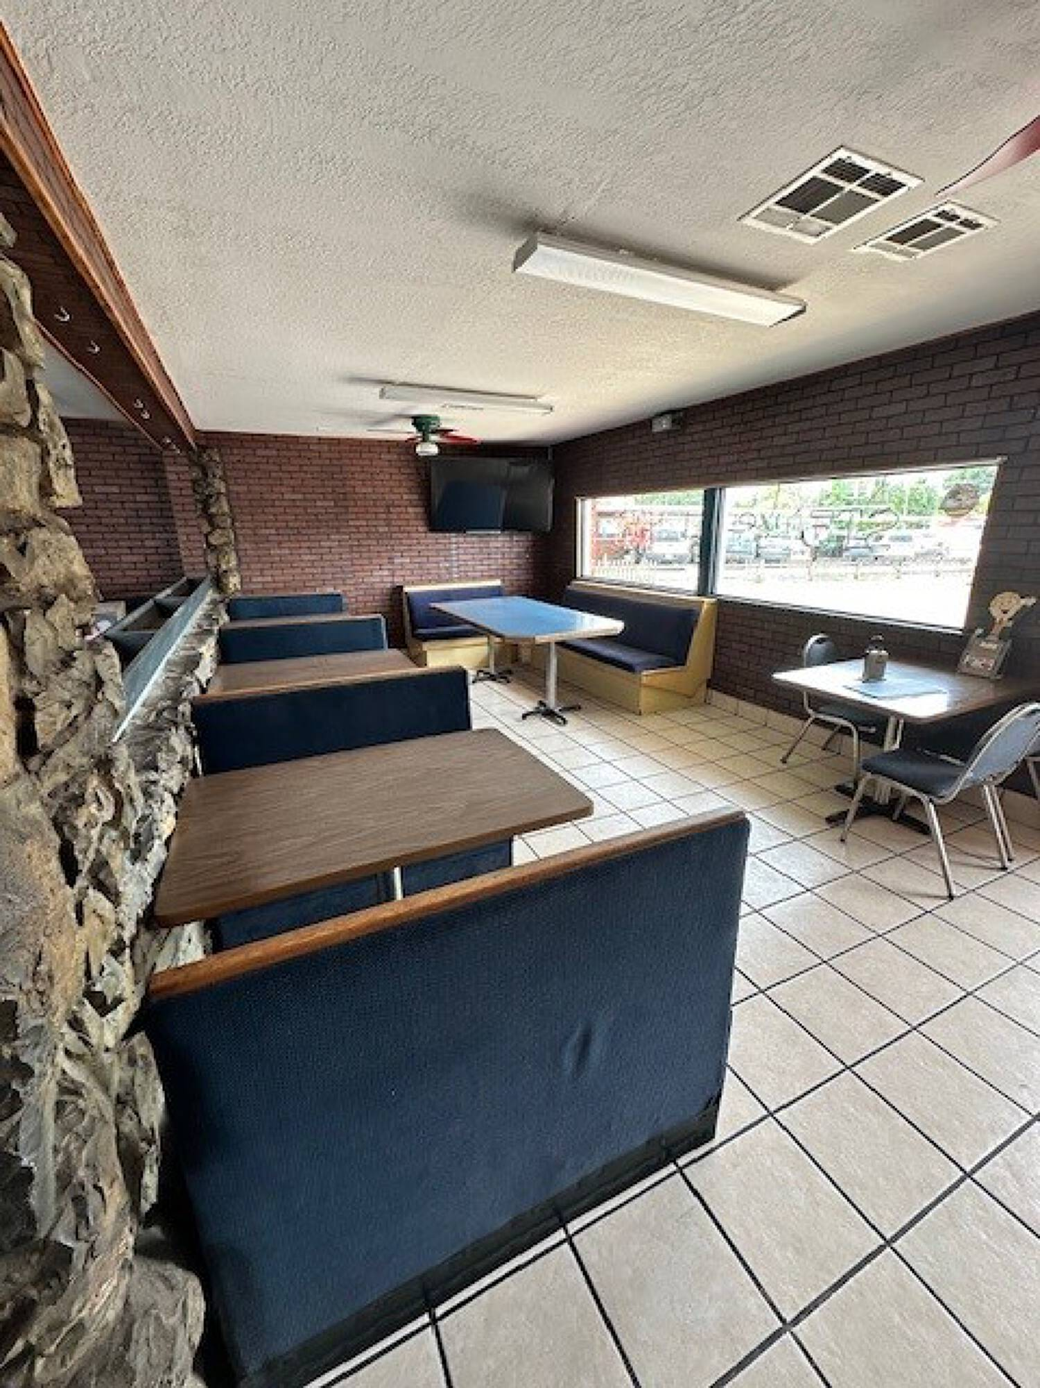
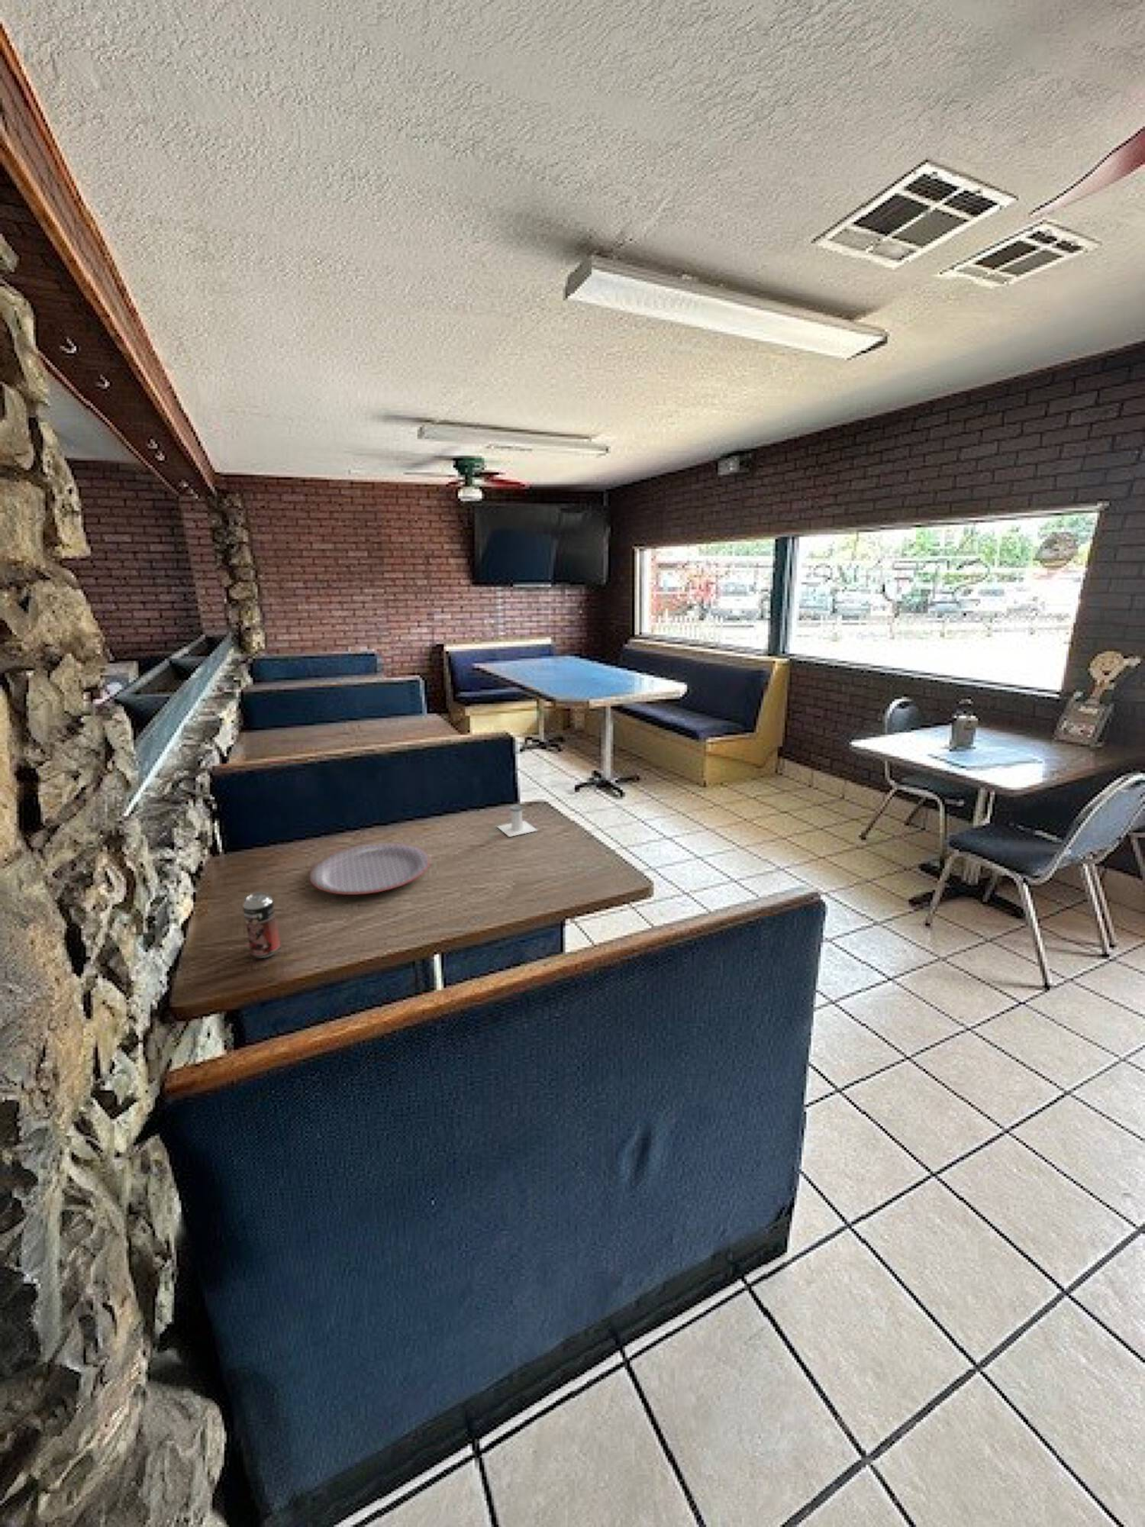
+ salt shaker (517, 818)
+ plate (370, 869)
+ beverage can (261, 925)
